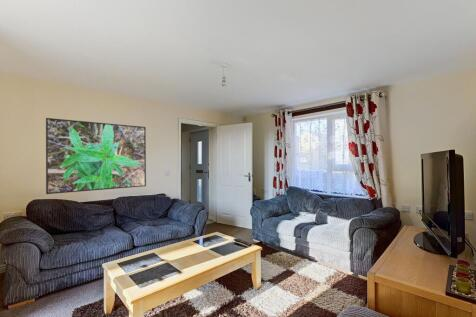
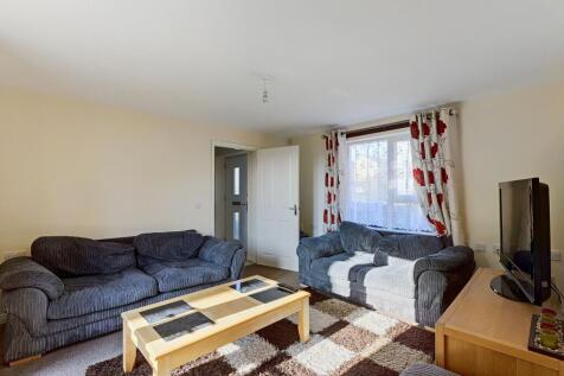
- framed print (102, 156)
